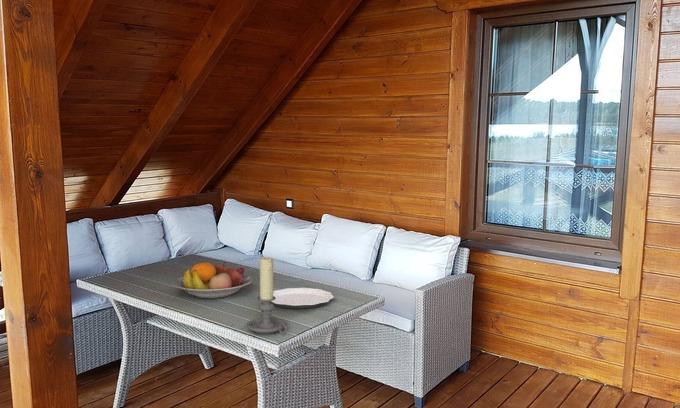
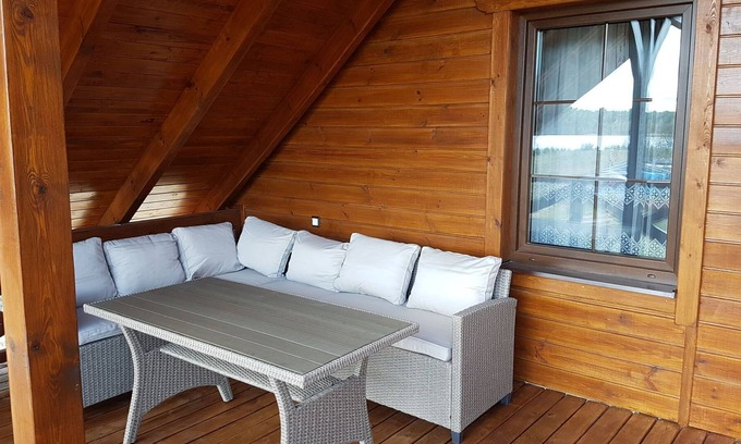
- plate (299, 298)
- fruit bowl (213, 277)
- candle holder (269, 294)
